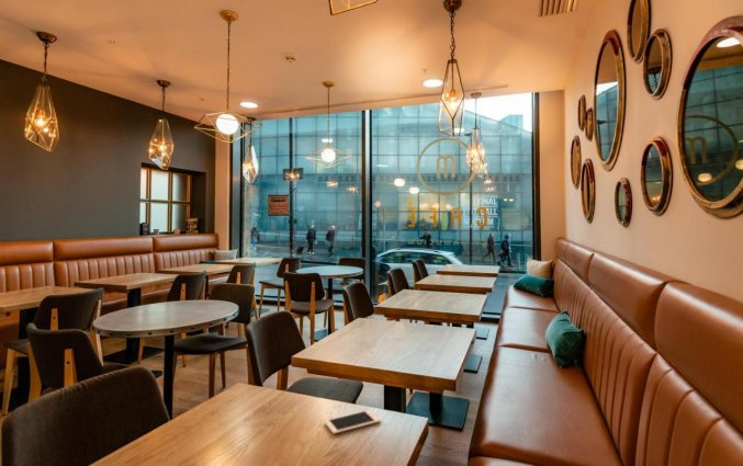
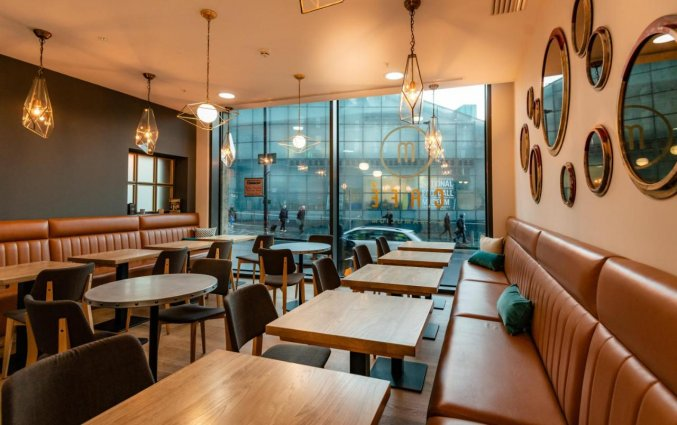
- cell phone (352, 421)
